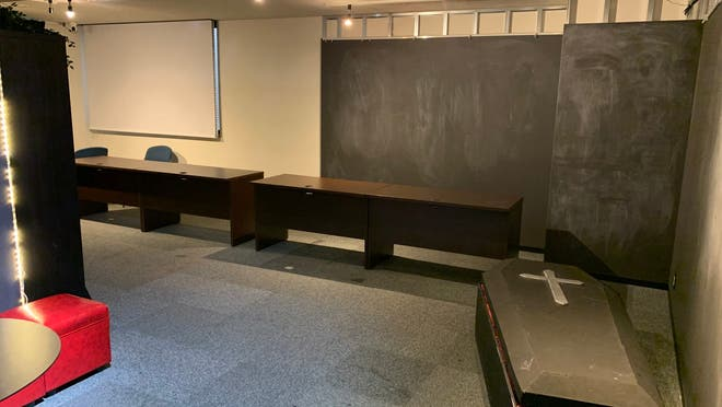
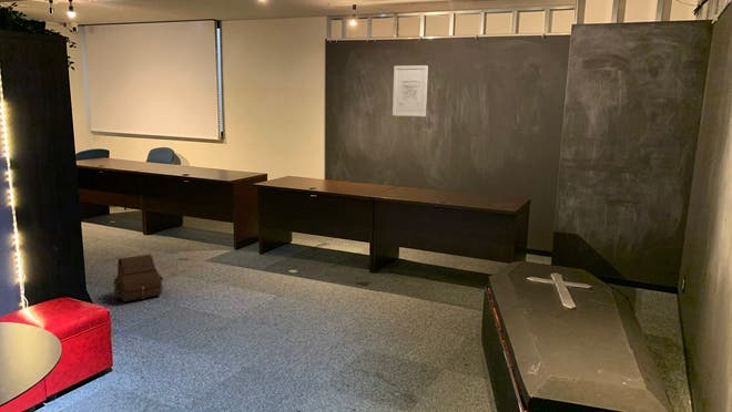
+ satchel (136, 276)
+ wall art (409, 91)
